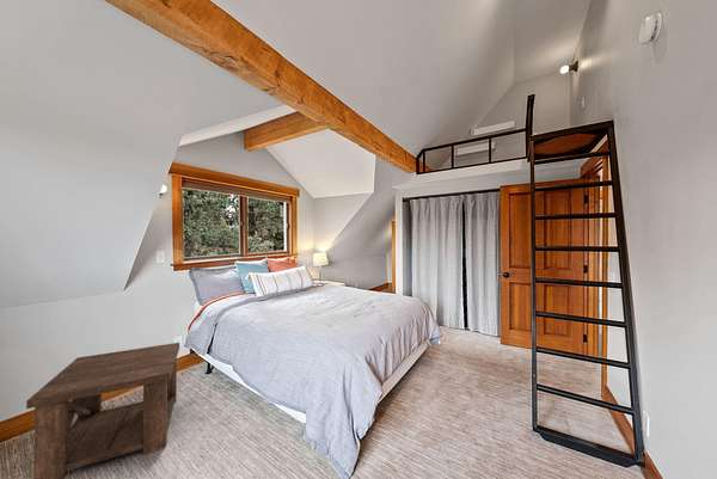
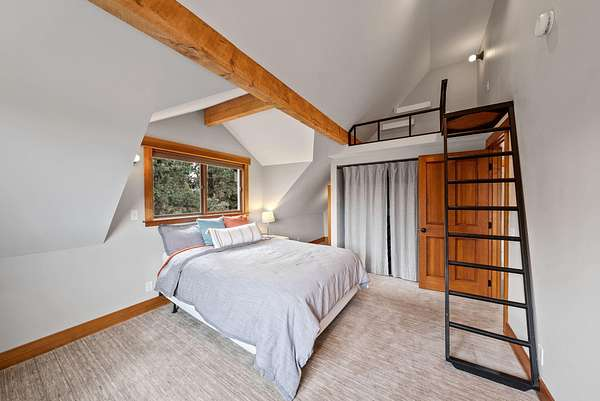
- side table (120, 406)
